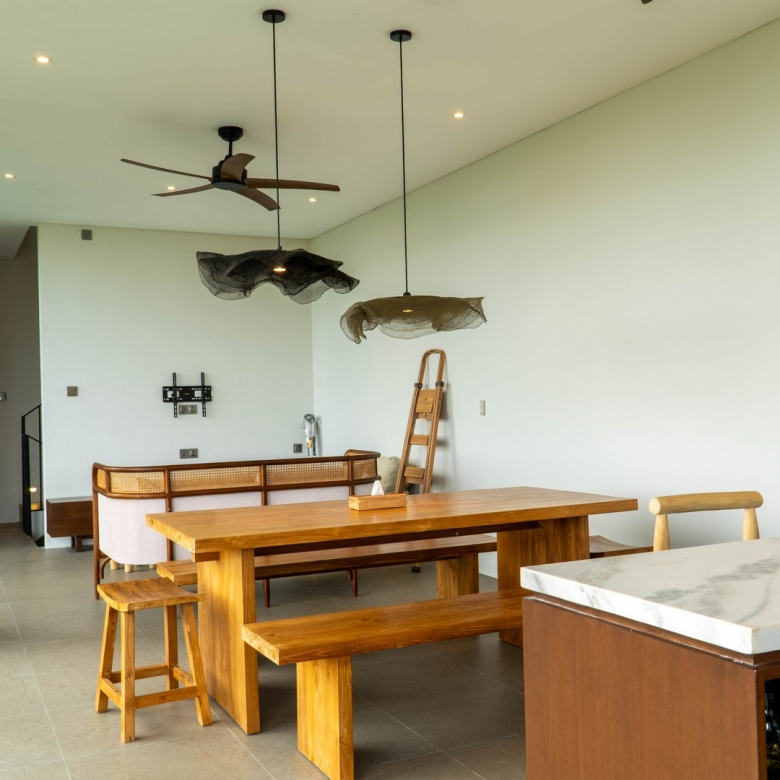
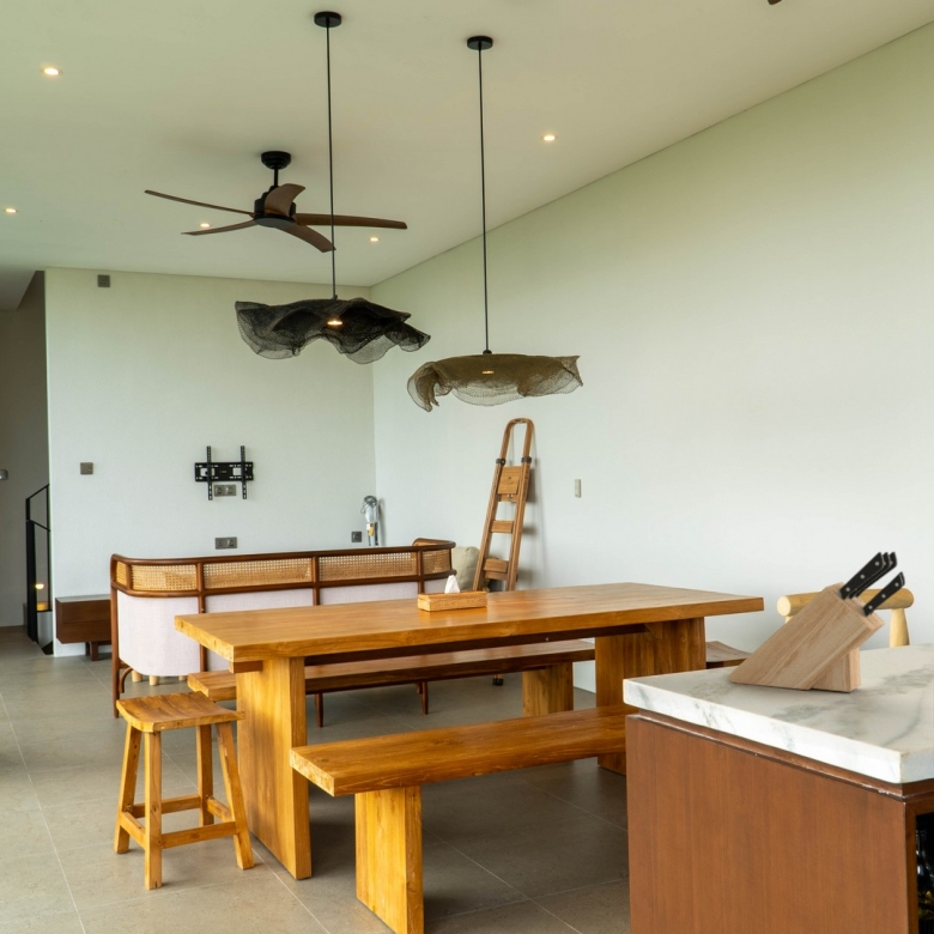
+ knife block (815, 617)
